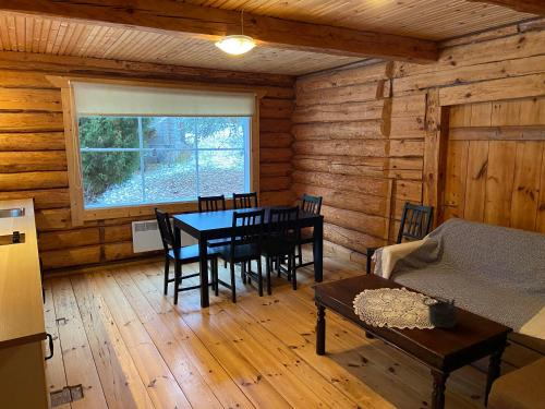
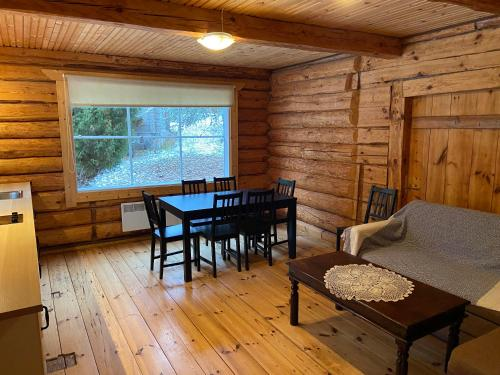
- teapot (443, 311)
